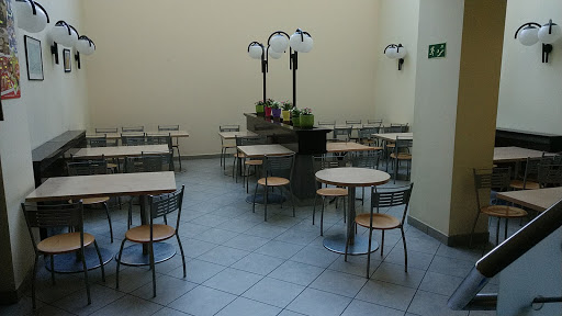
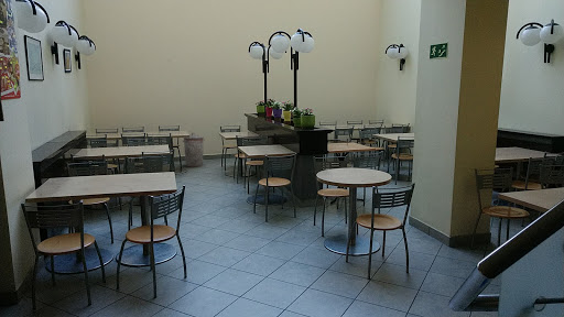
+ trash can (194, 149)
